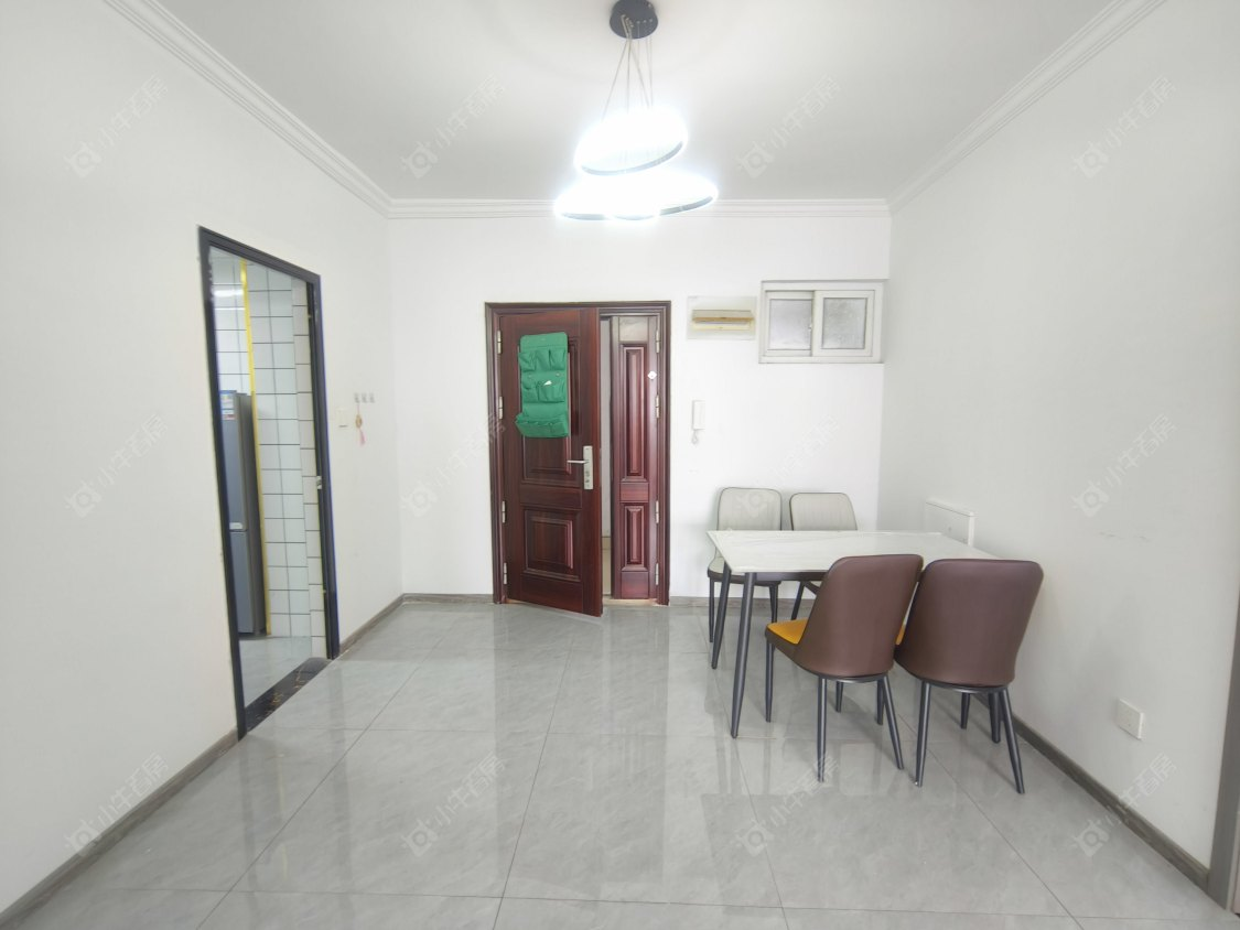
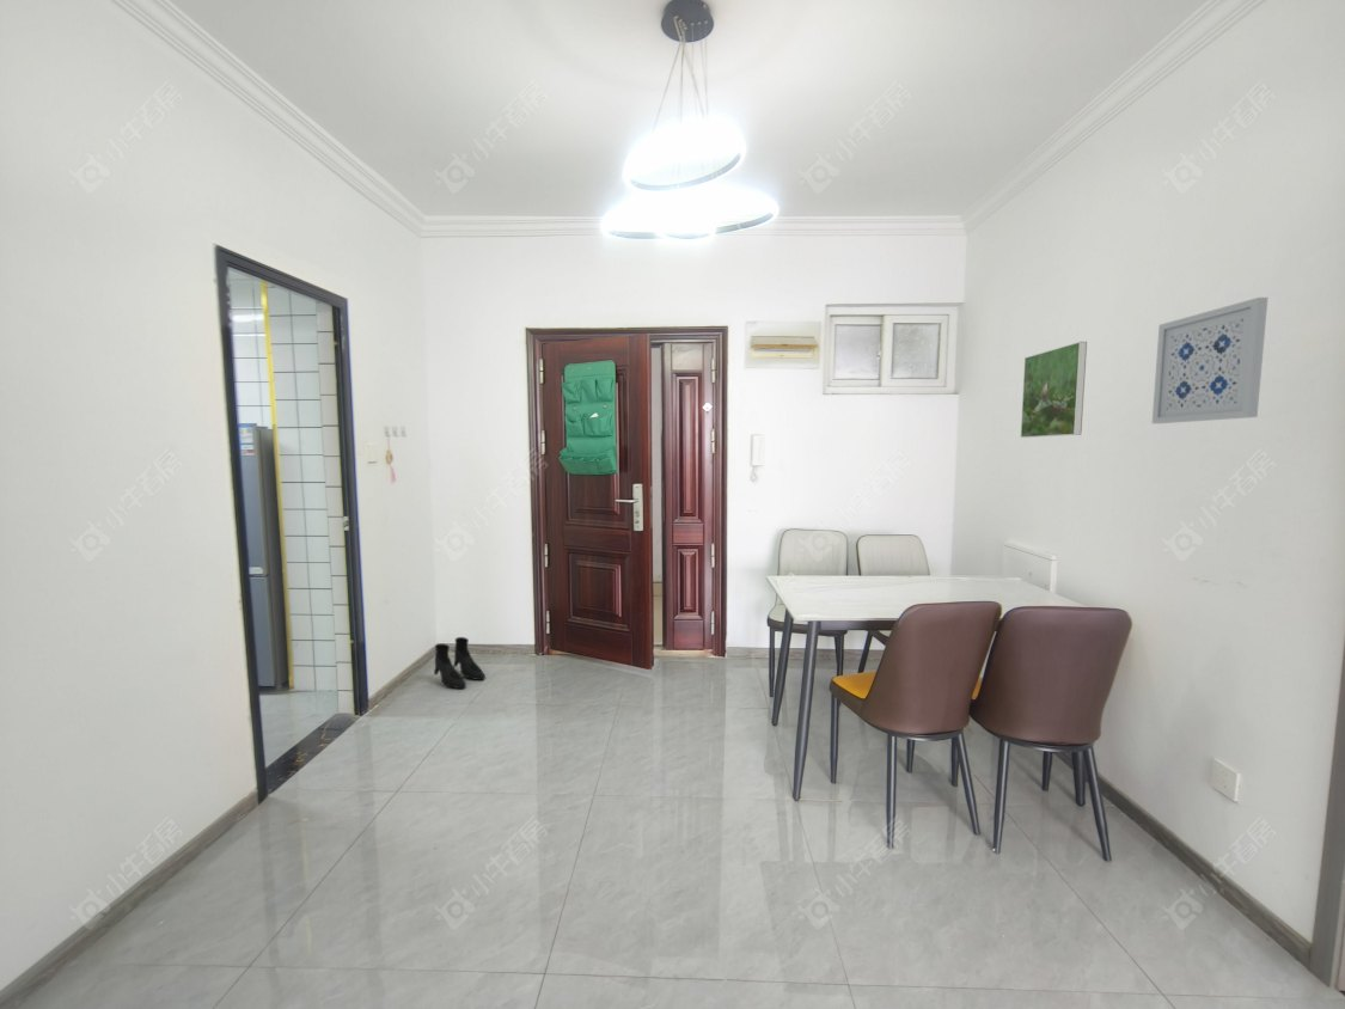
+ boots (458, 660)
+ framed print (1051, 393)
+ wall art (1204, 367)
